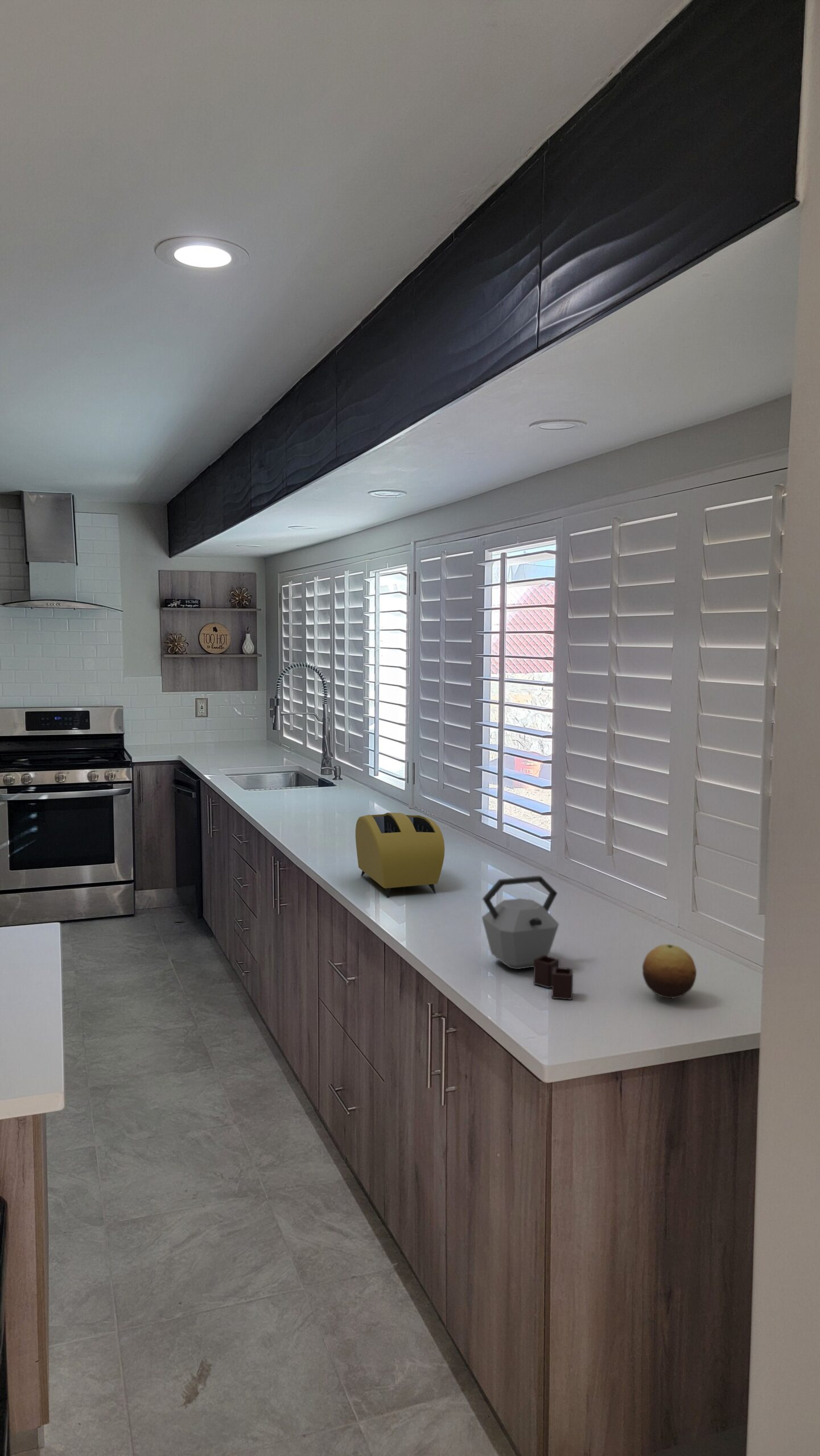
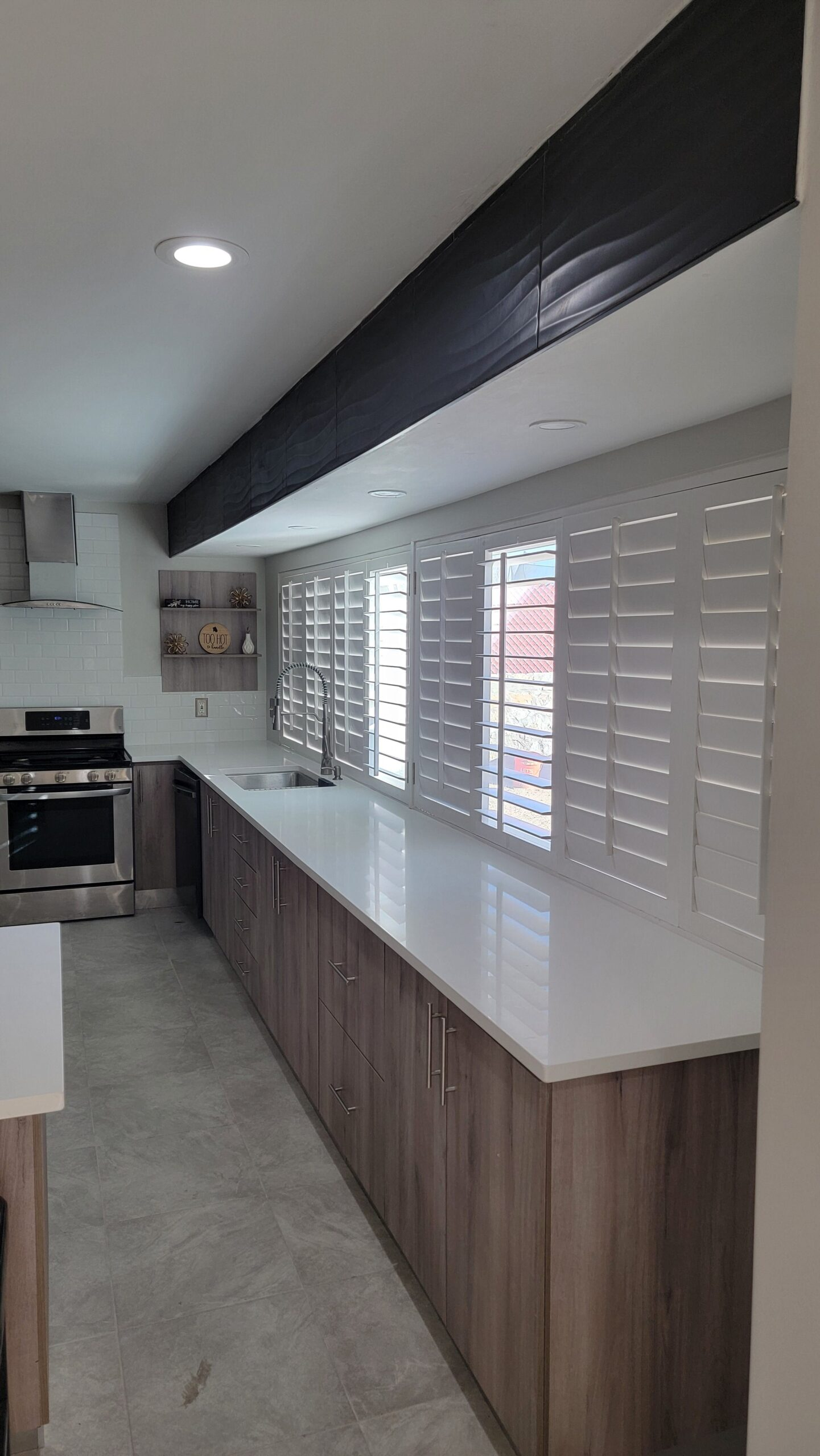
- fruit (669, 971)
- kettle (535, 931)
- toaster (397, 848)
